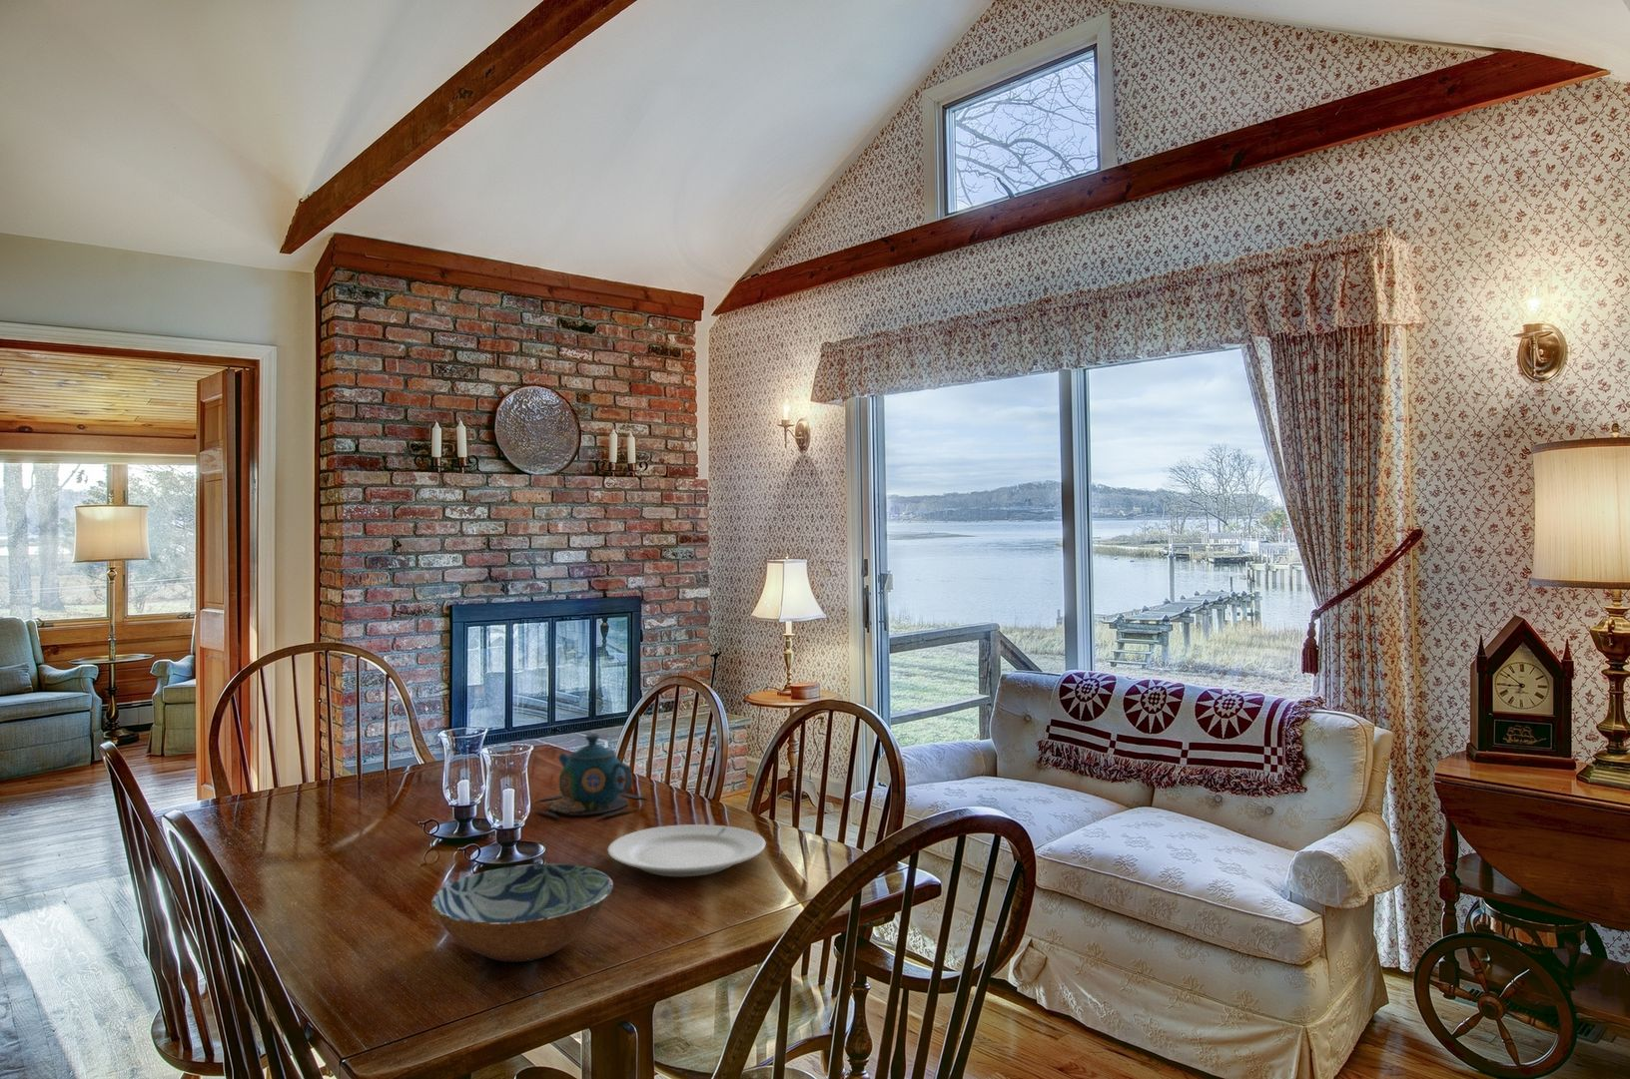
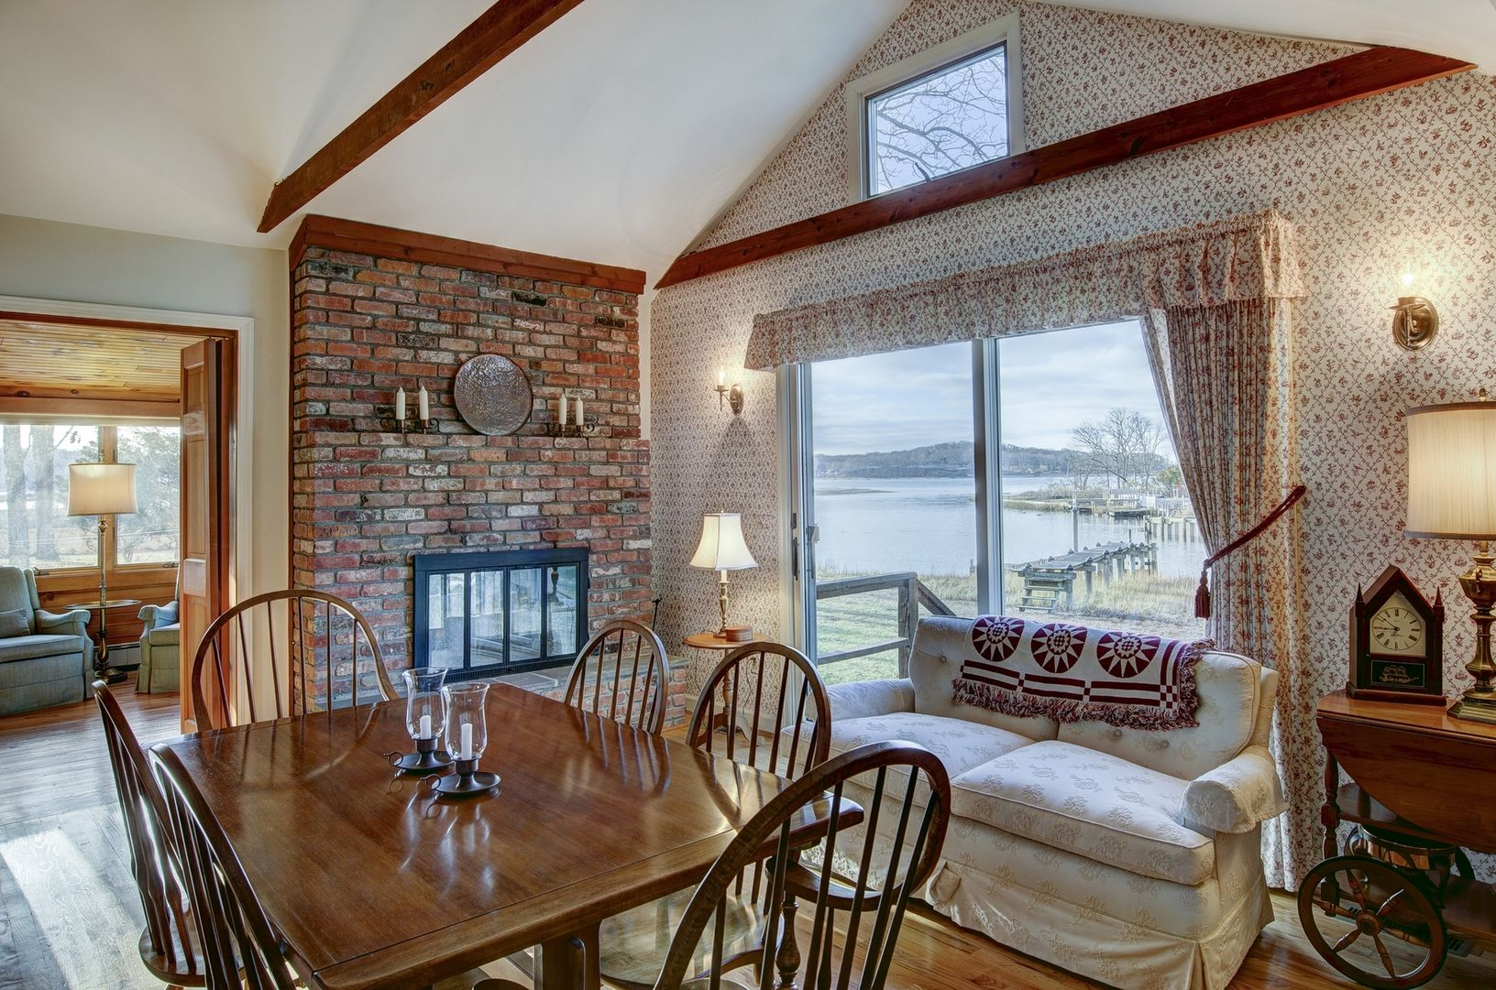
- chinaware (687, 851)
- bowl (524, 919)
- teapot (590, 770)
